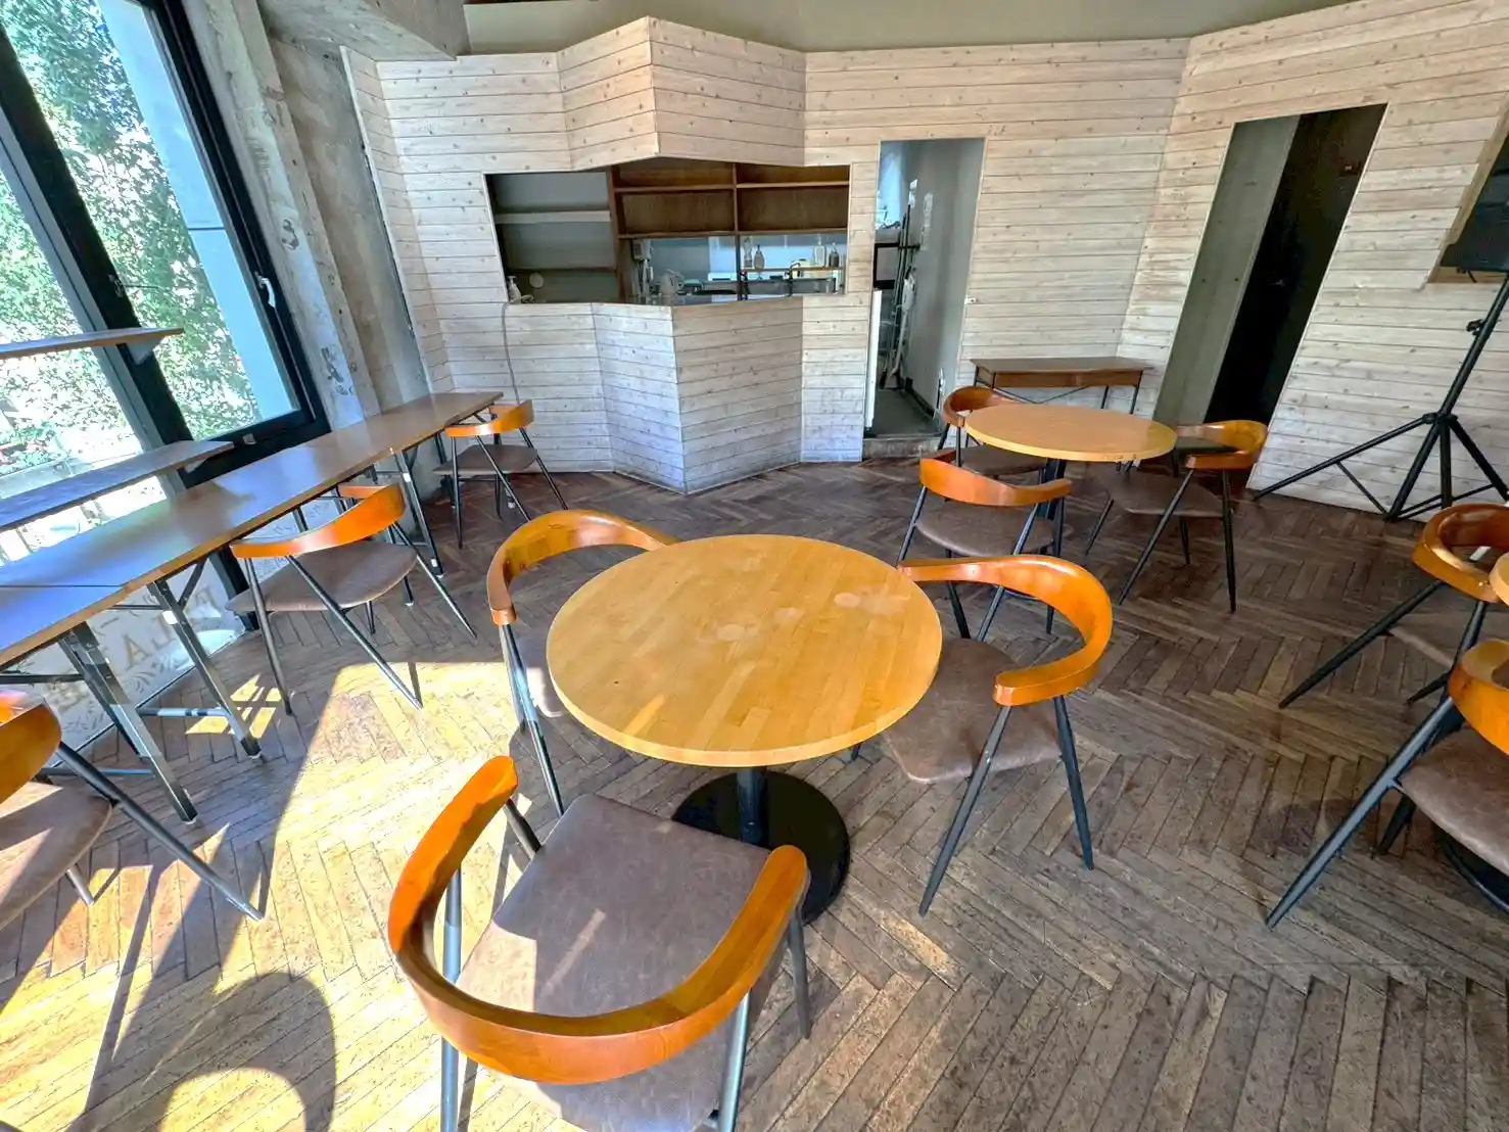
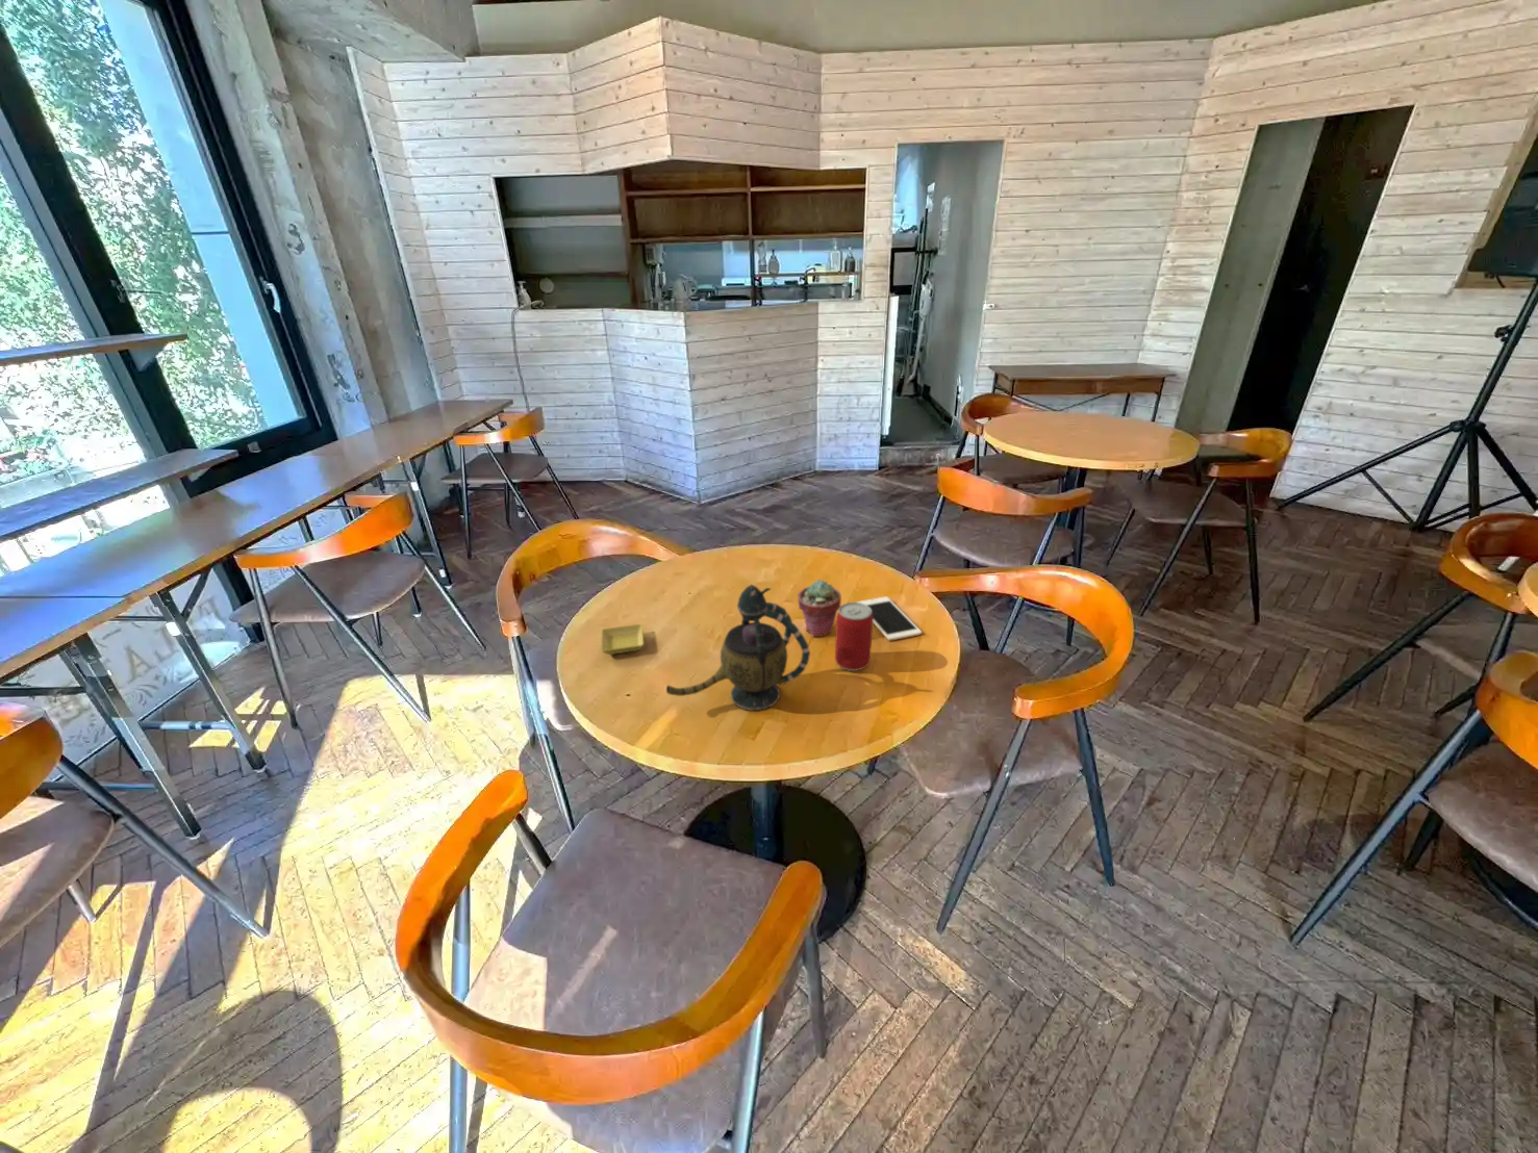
+ potted succulent (819, 604)
+ beer can (853, 637)
+ saucer (623, 639)
+ cell phone (887, 618)
+ teapot (733, 646)
